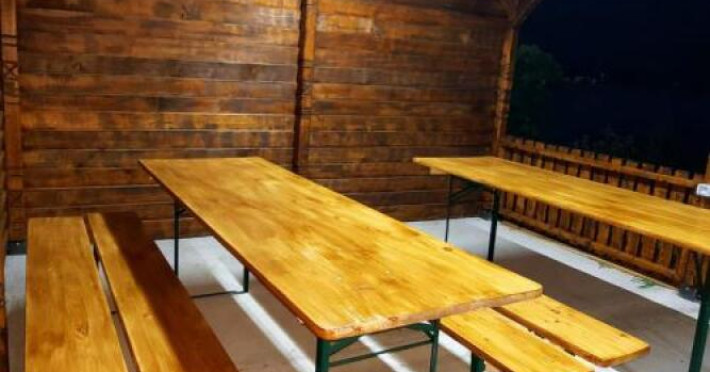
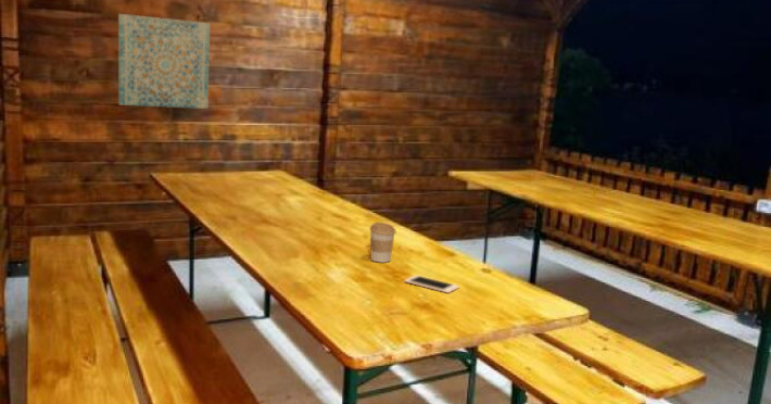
+ cell phone (431, 283)
+ wall art (165, 63)
+ coffee cup (381, 241)
